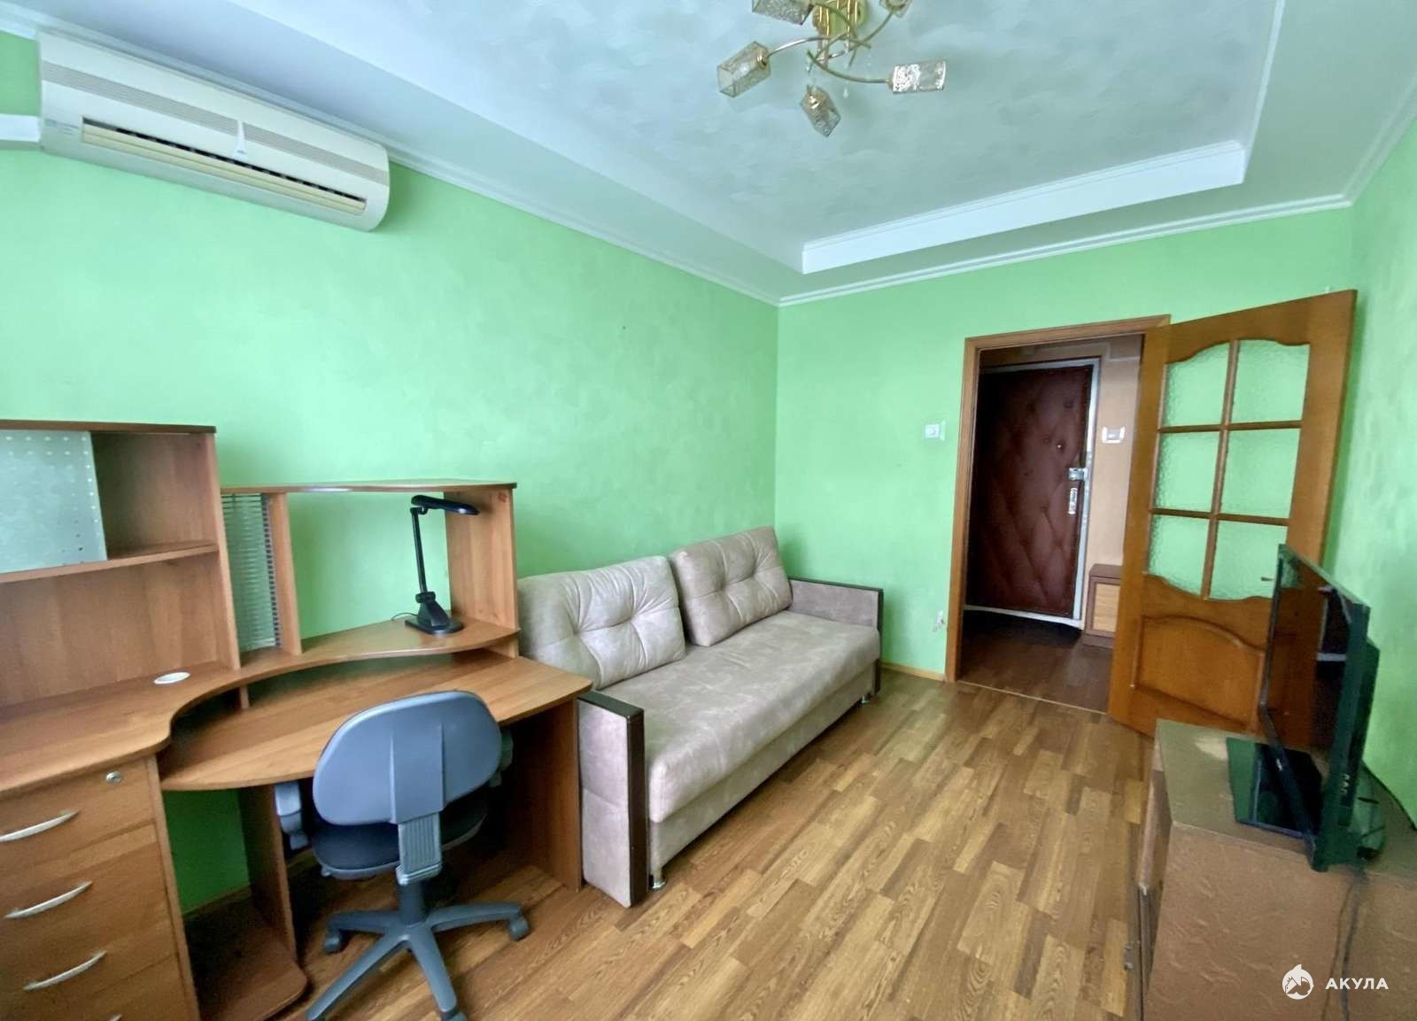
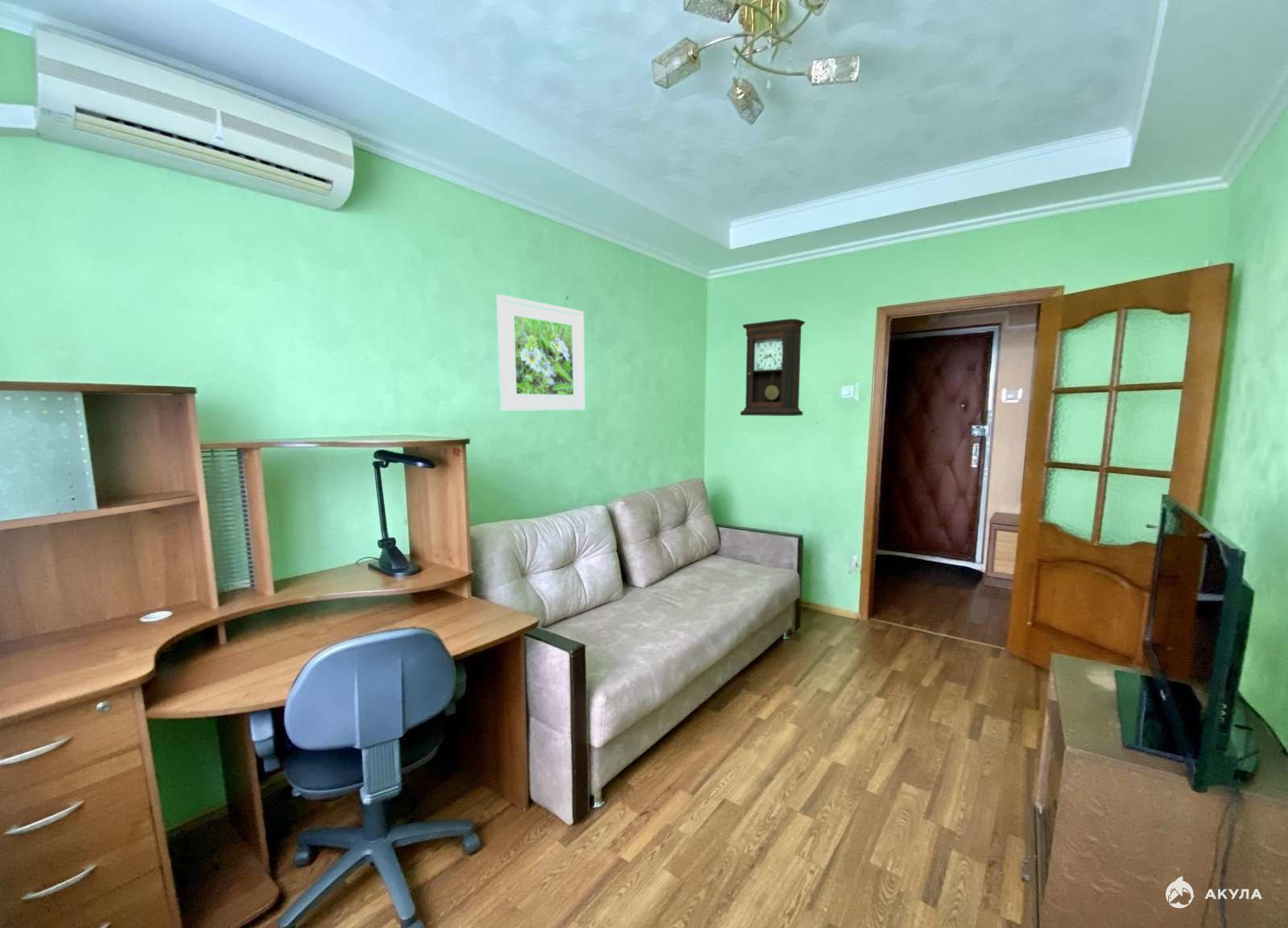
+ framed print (544, 357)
+ pendulum clock (770, 369)
